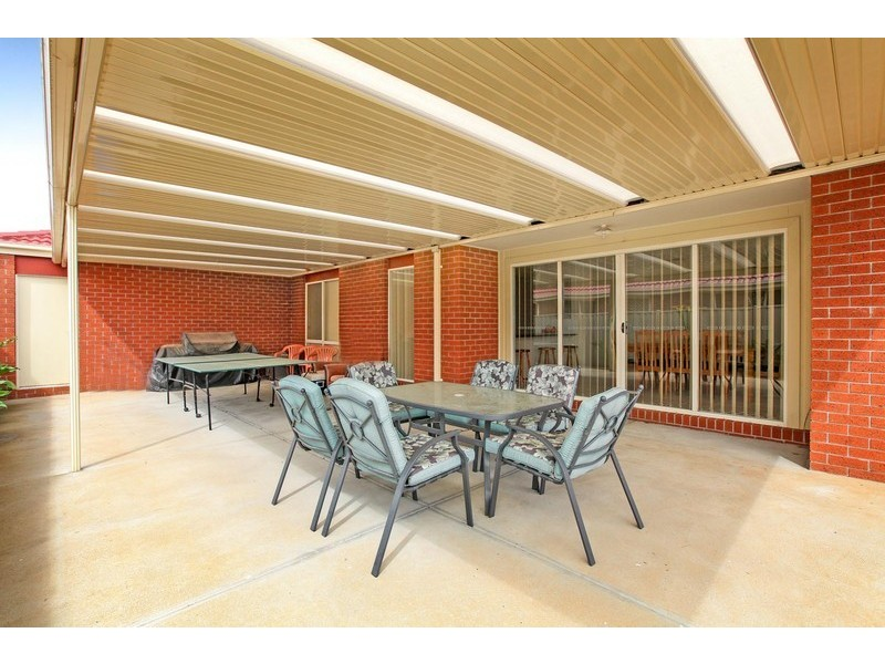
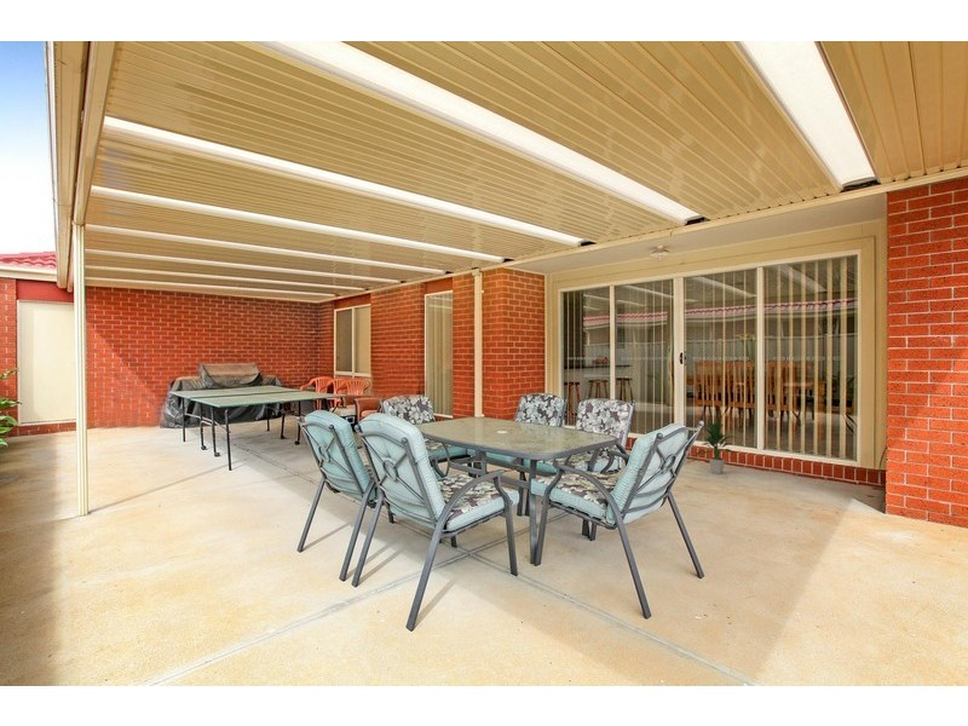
+ indoor plant (715, 445)
